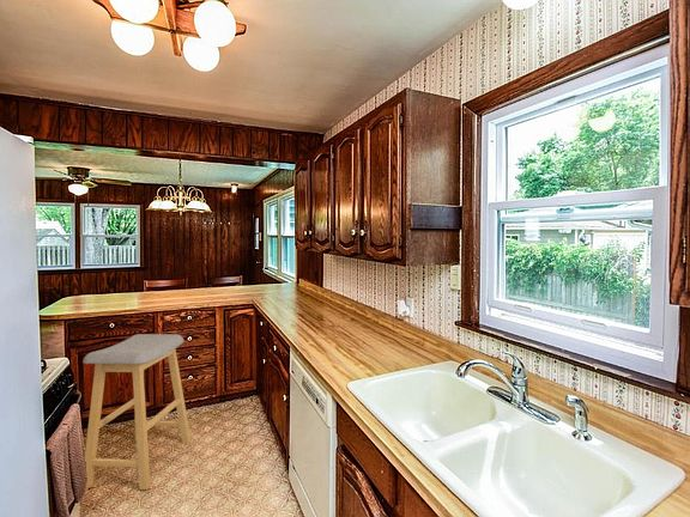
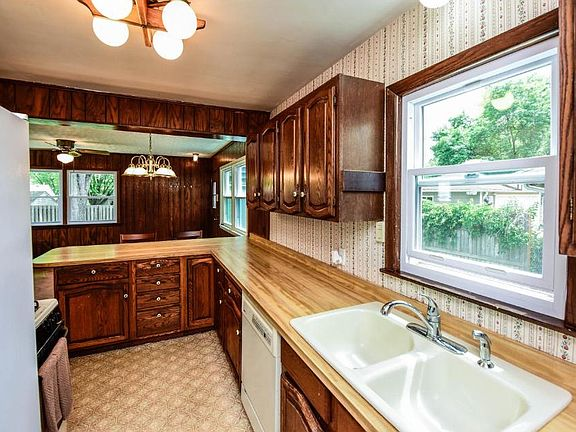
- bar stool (139, 402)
